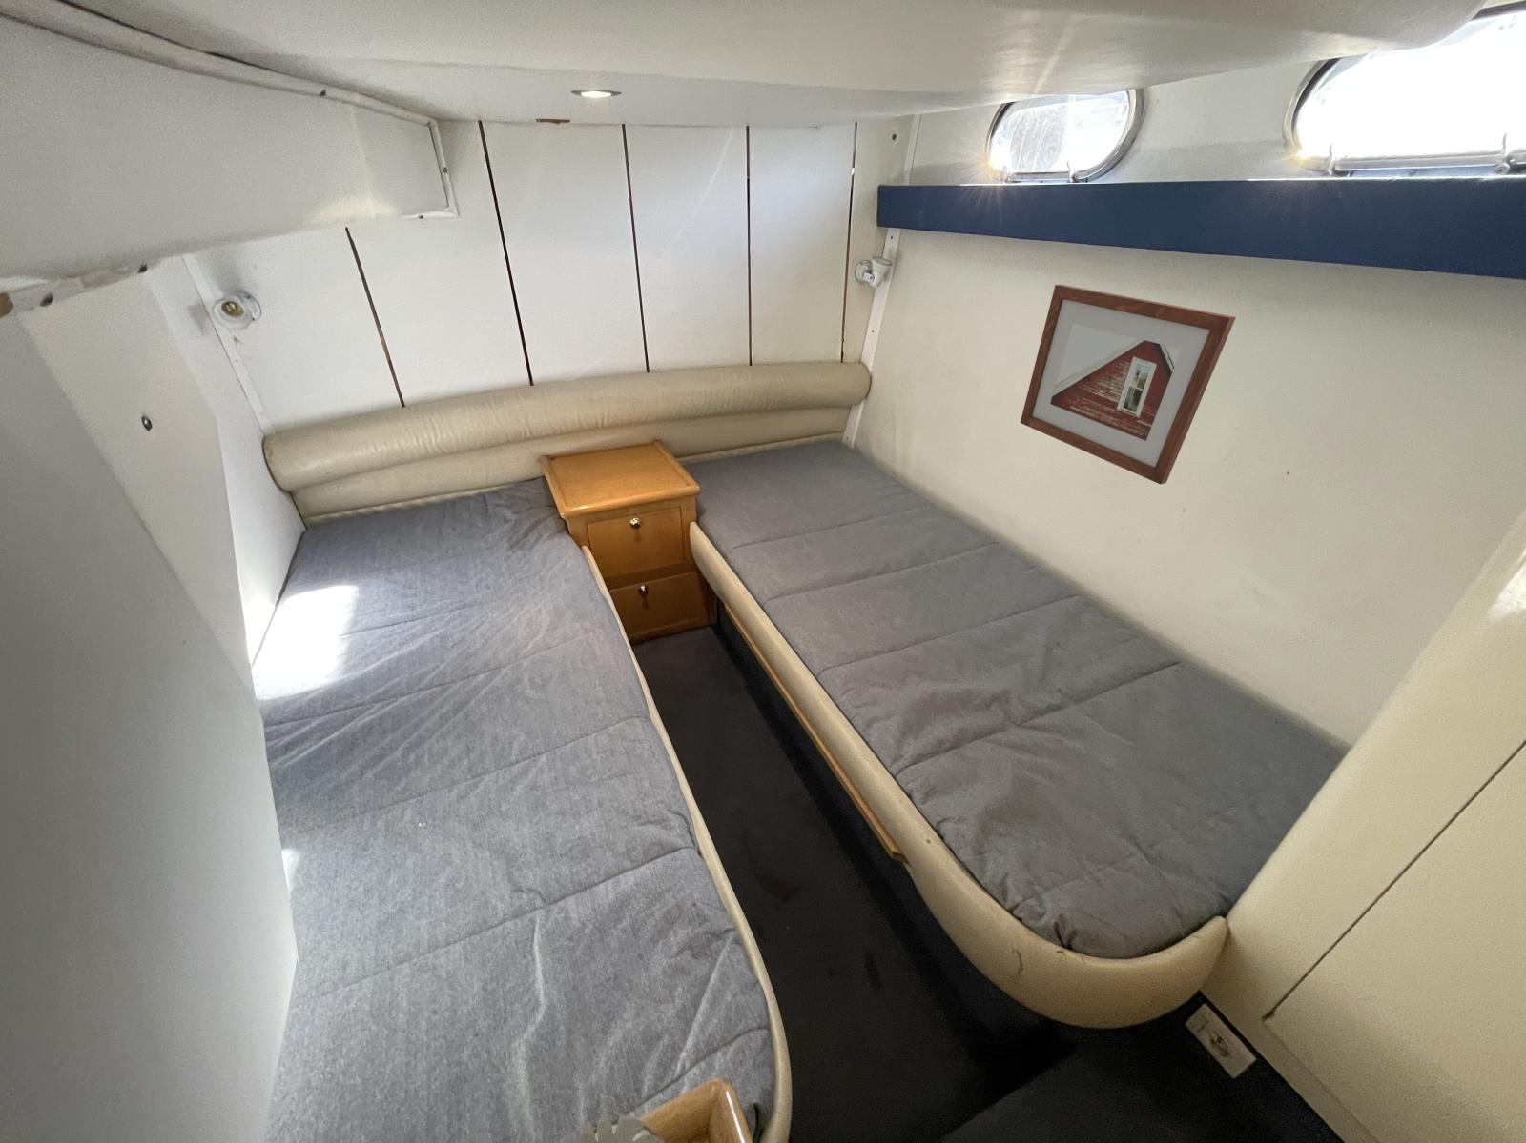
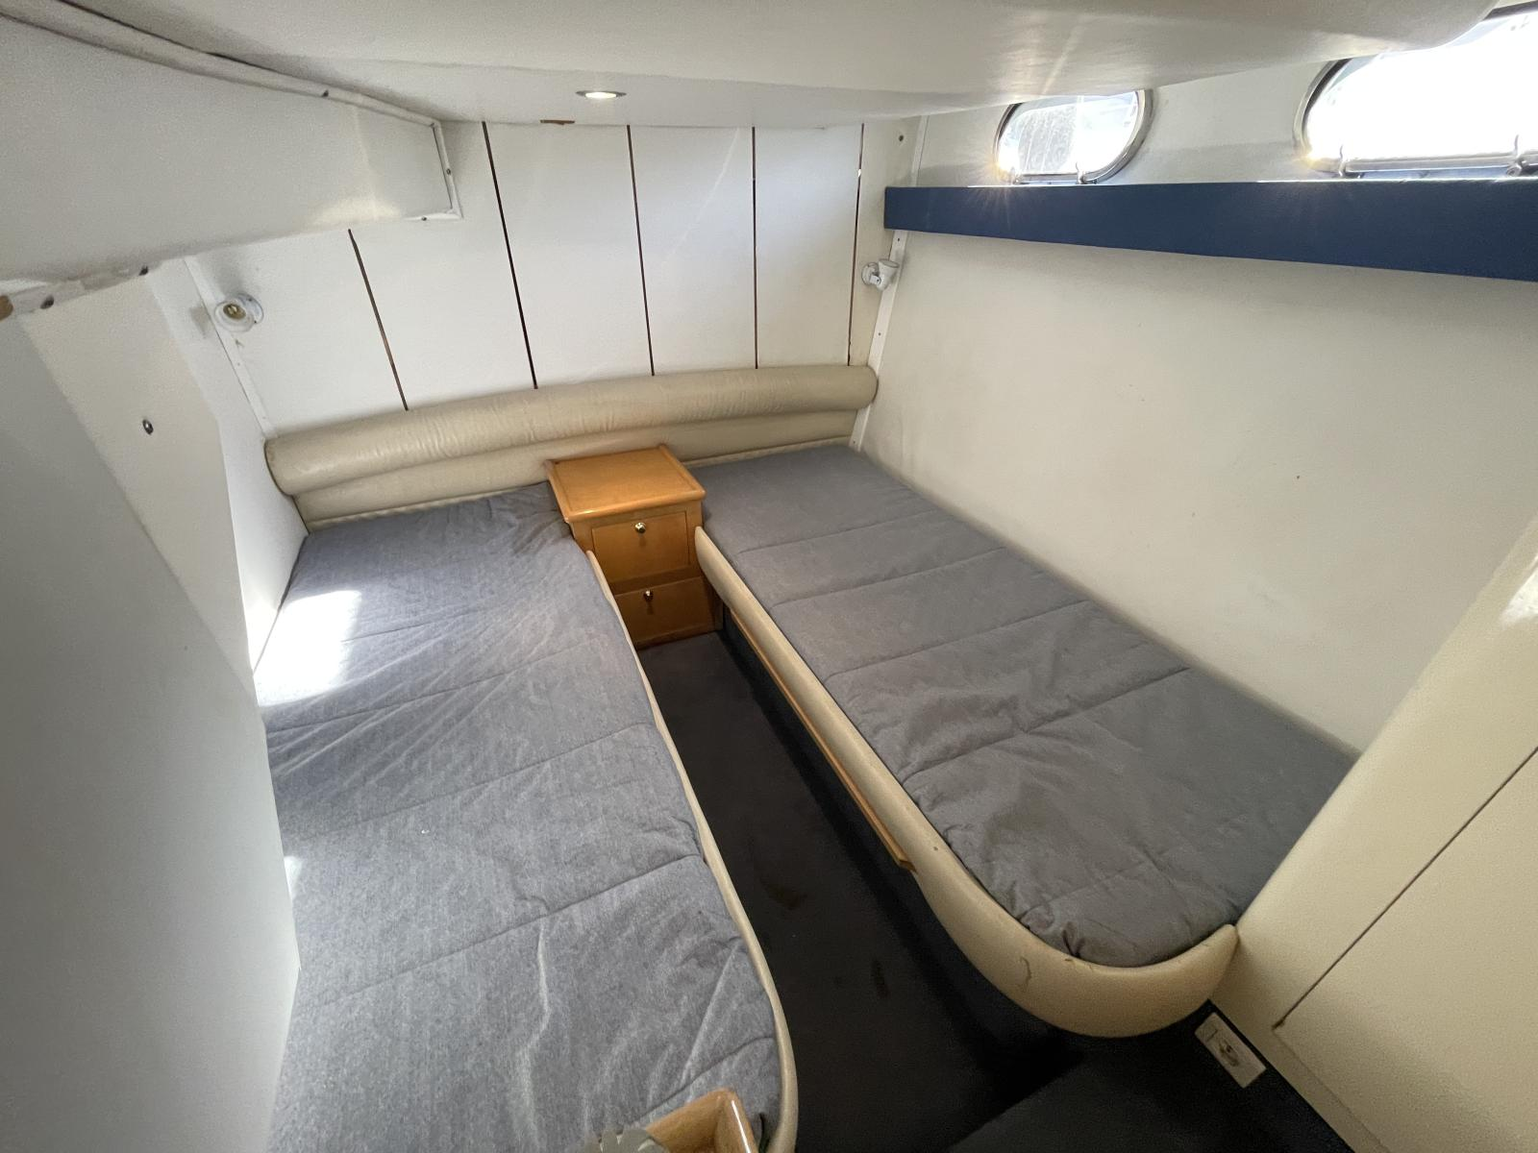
- picture frame (1108, 379)
